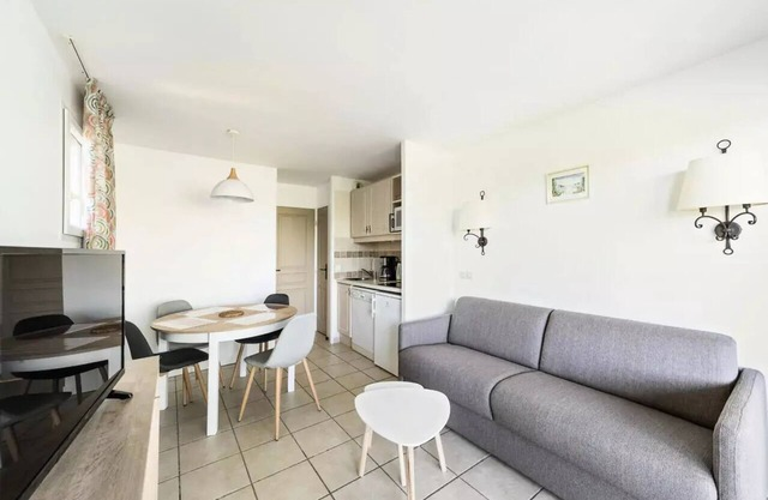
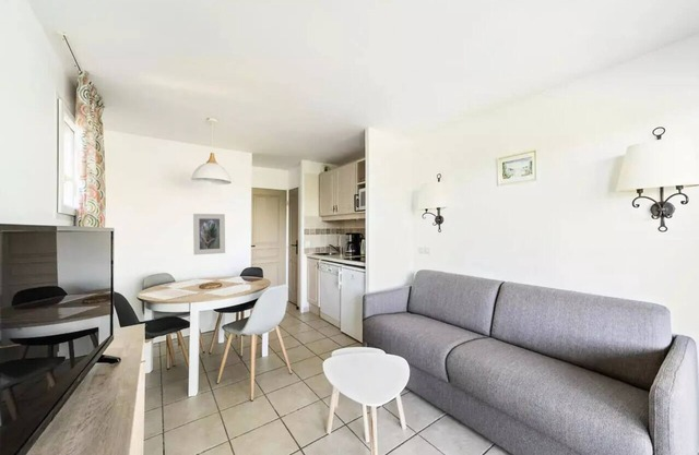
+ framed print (209, 234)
